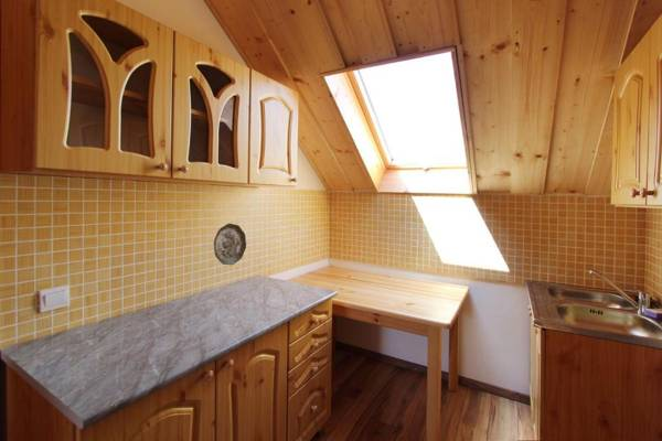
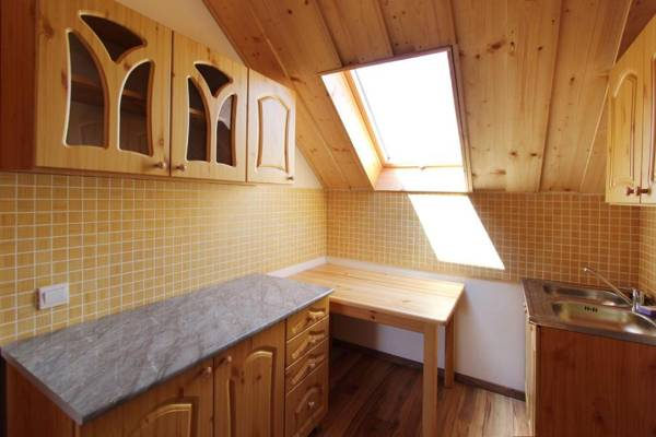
- decorative plate (229, 244)
